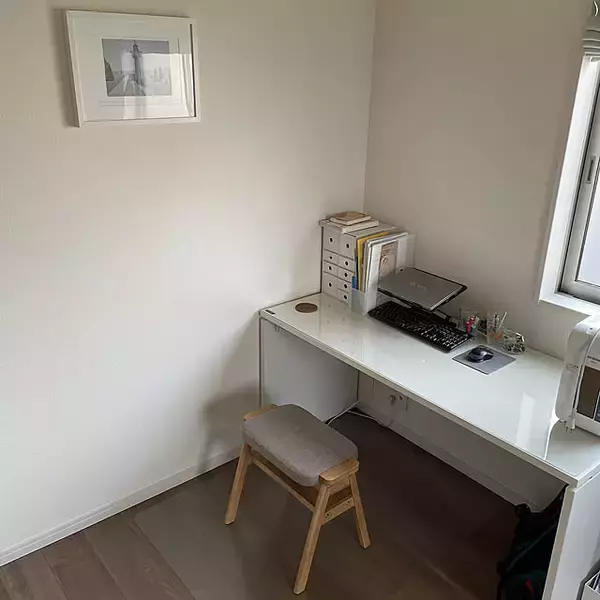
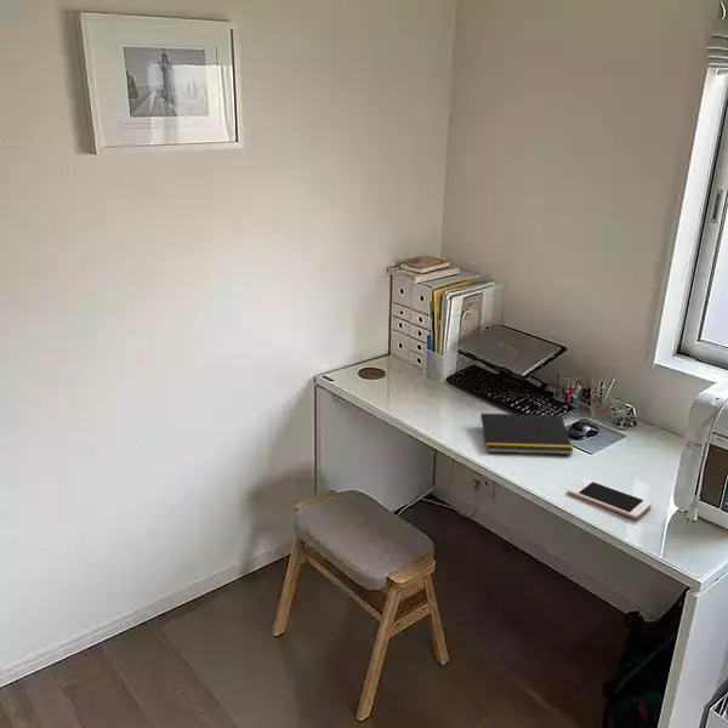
+ notepad (525, 433)
+ cell phone (608, 497)
